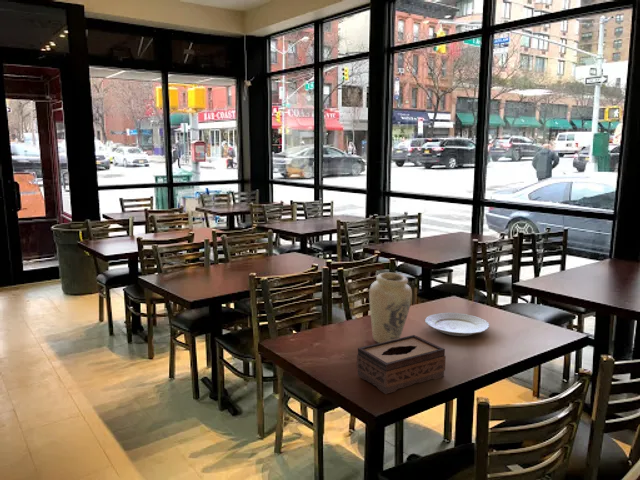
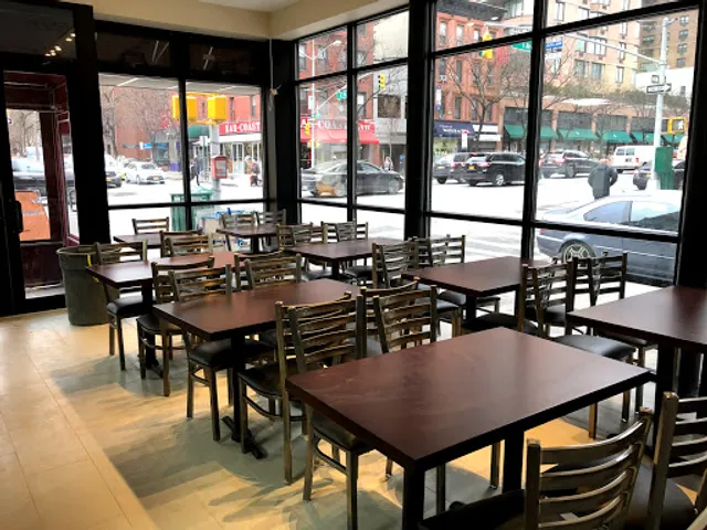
- tissue box (400, 362)
- plate (456, 325)
- vase (390, 308)
